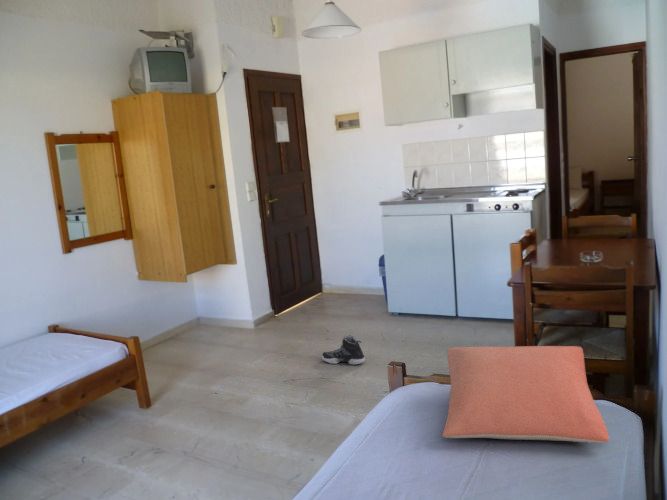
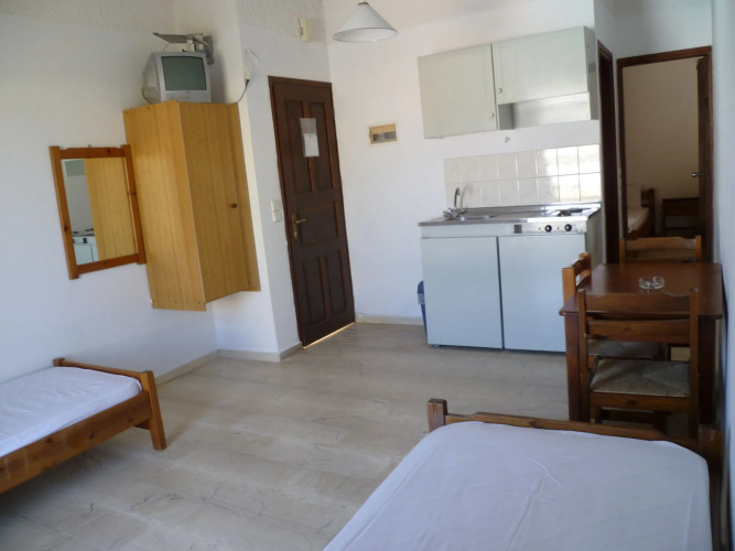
- sneaker (342, 348)
- pillow (517, 388)
